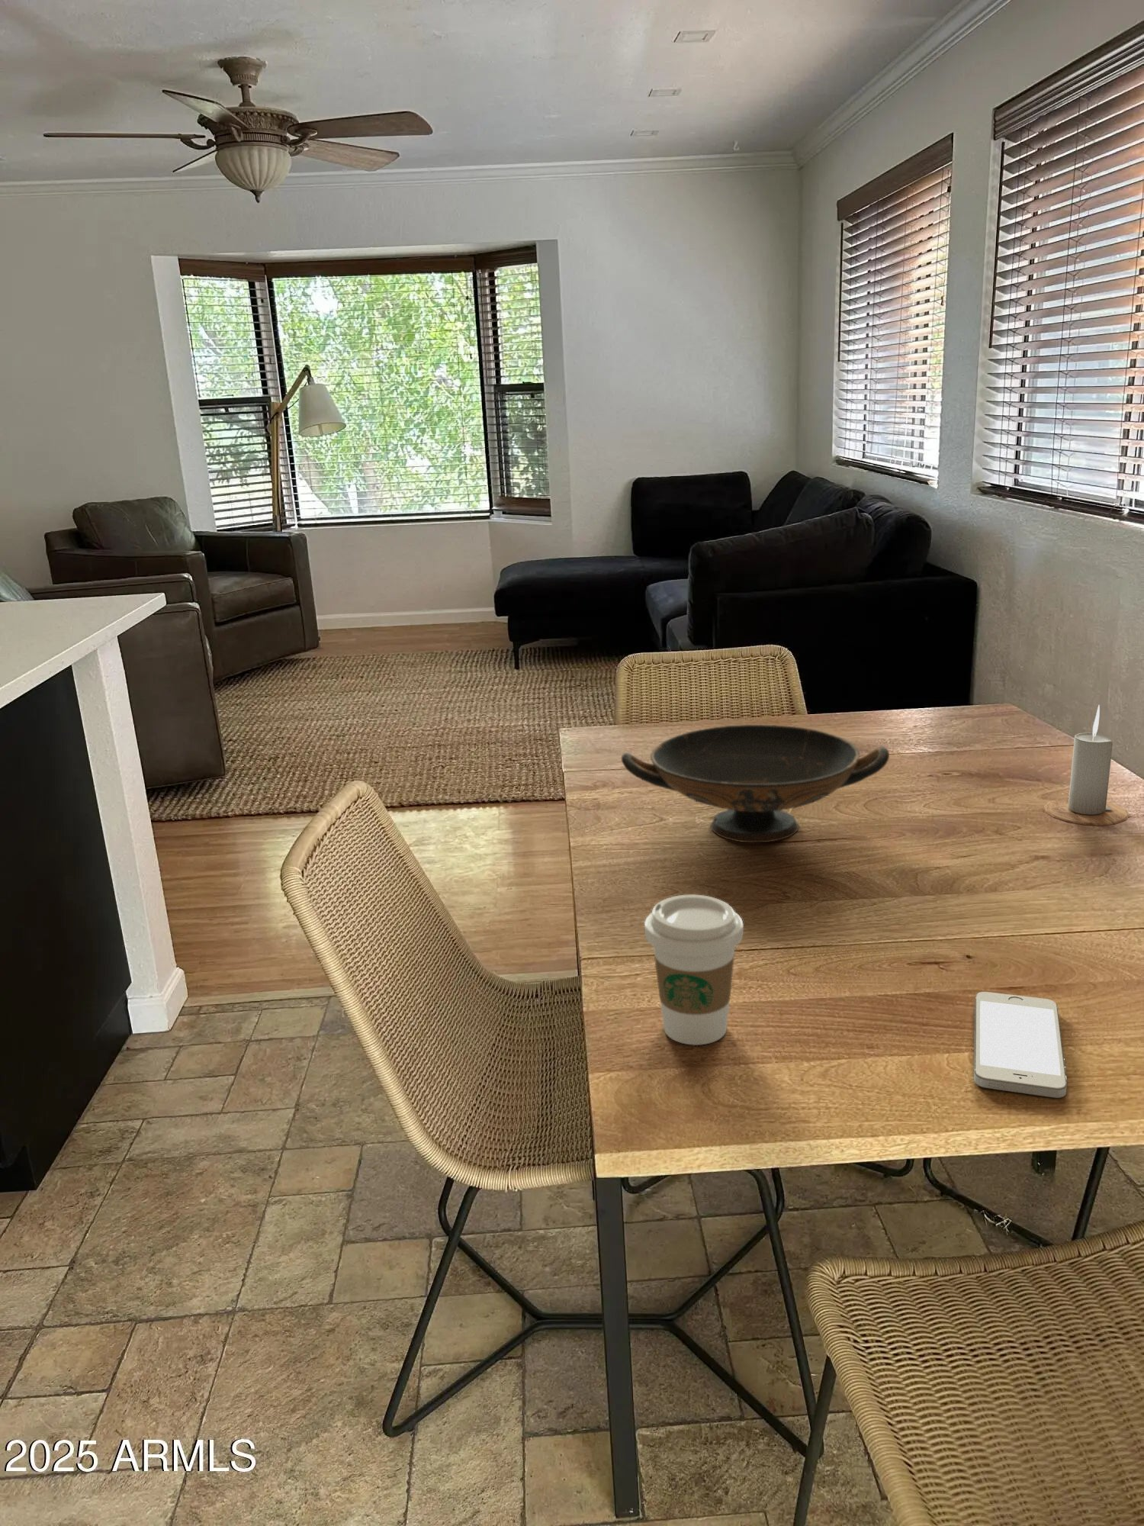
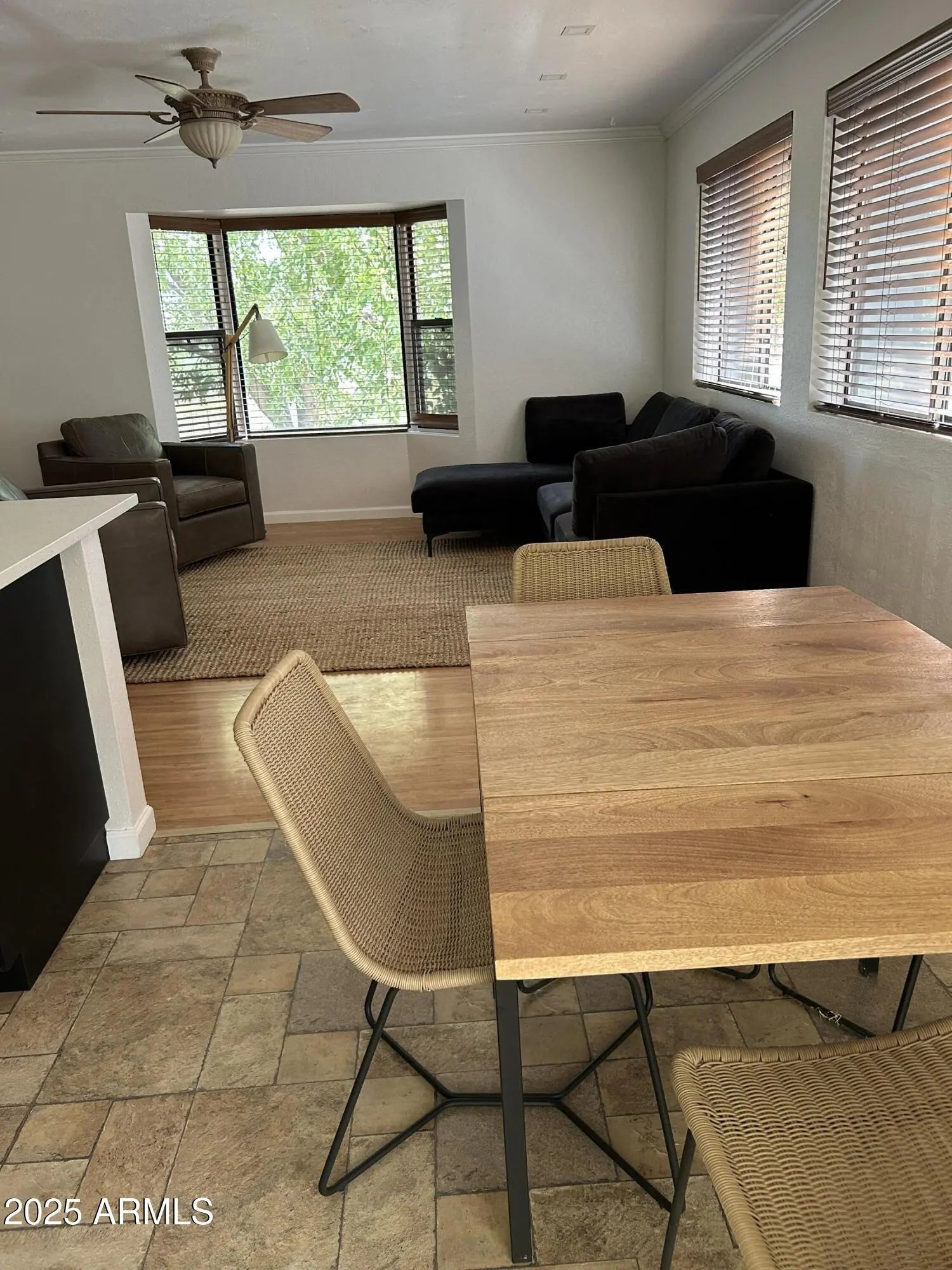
- coffee cup (695, 971)
- smartphone (1018, 1041)
- decorative bowl (752, 789)
- candle (1091, 759)
